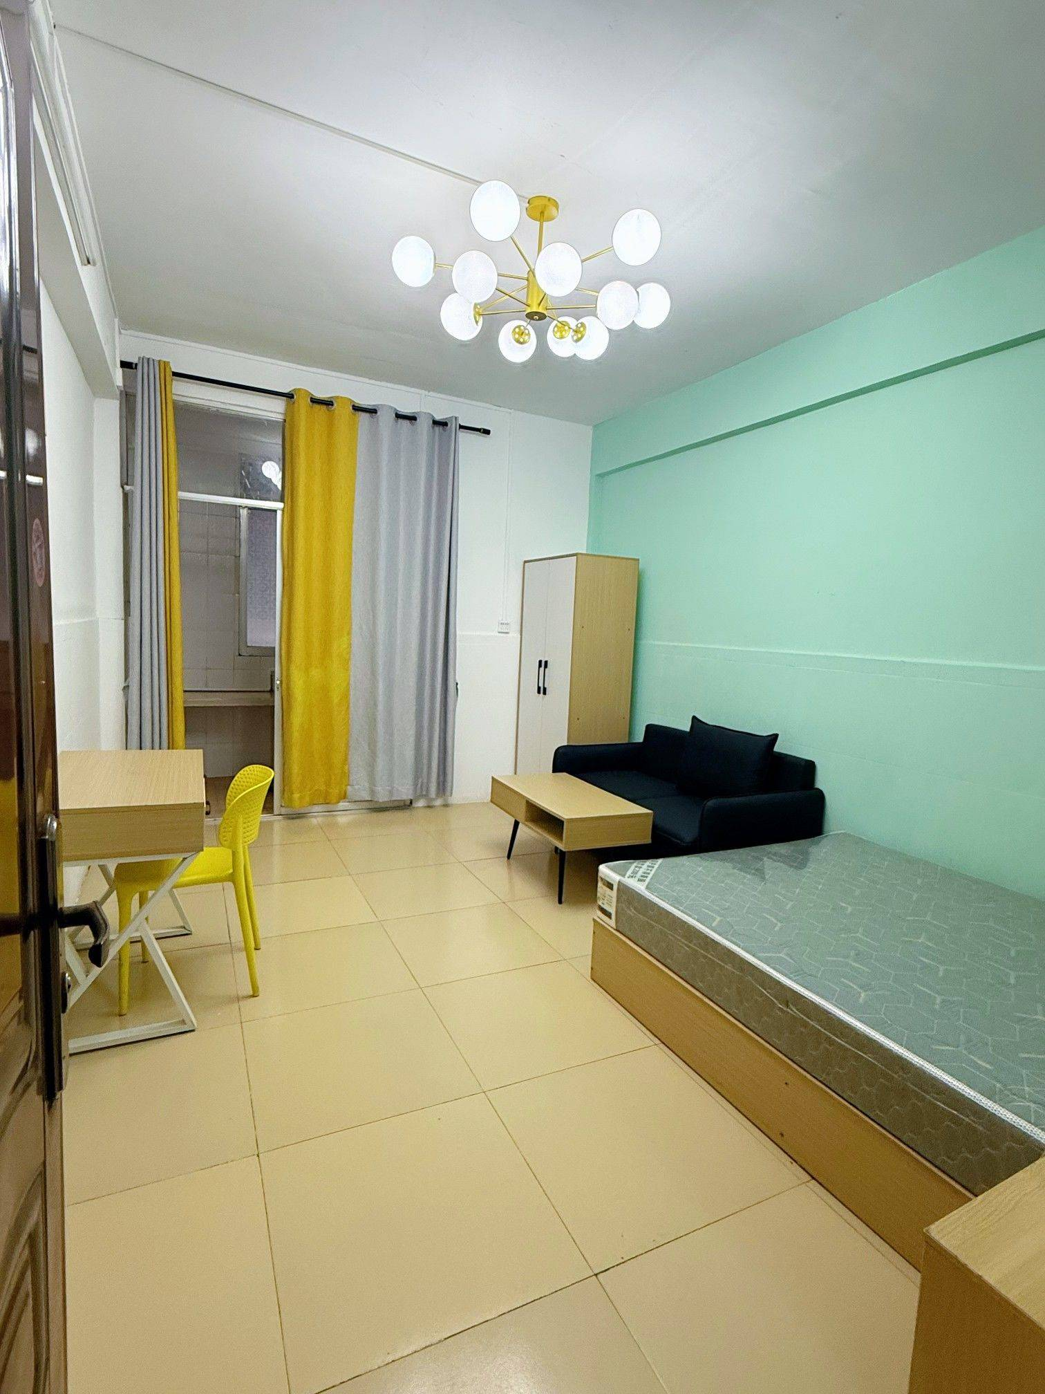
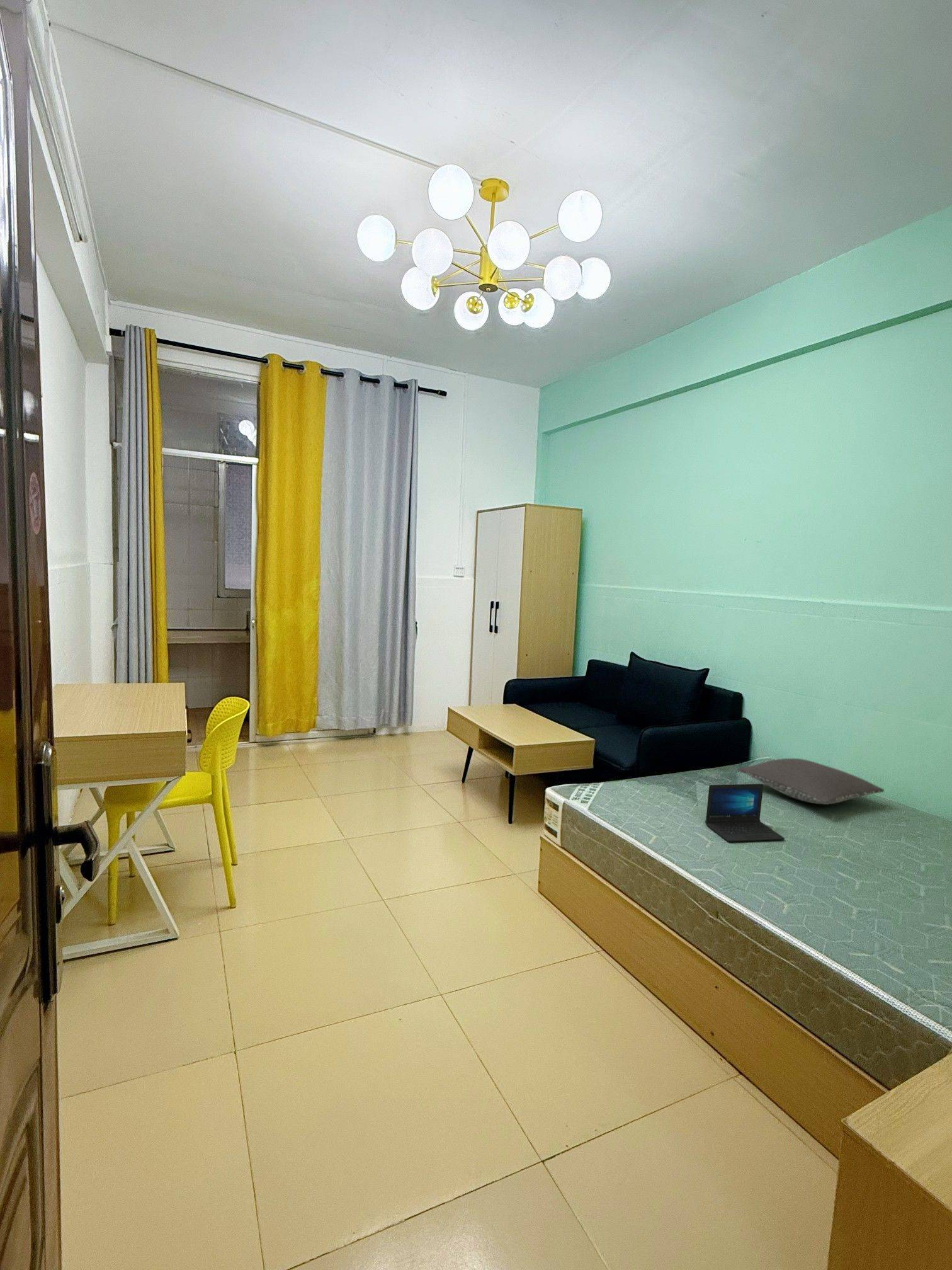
+ pillow (808, 779)
+ laptop (745, 811)
